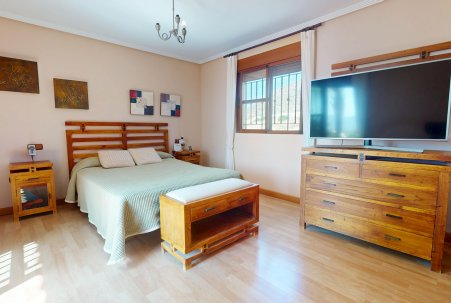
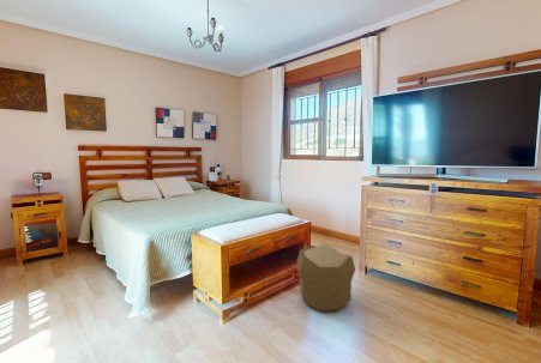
+ pouf (324, 272)
